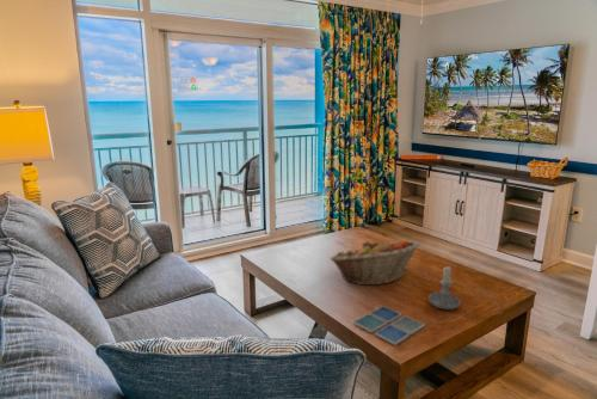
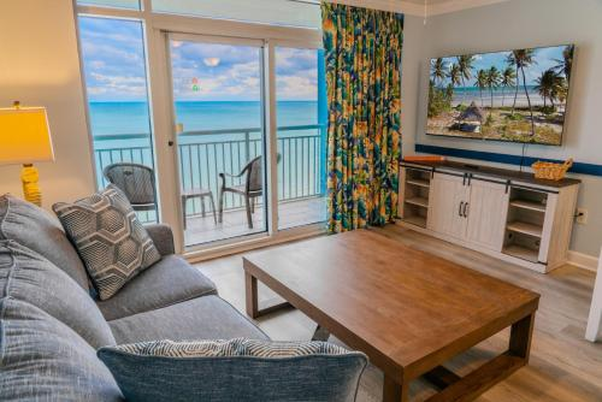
- fruit basket (375, 257)
- drink coaster (388, 323)
- candle (445, 284)
